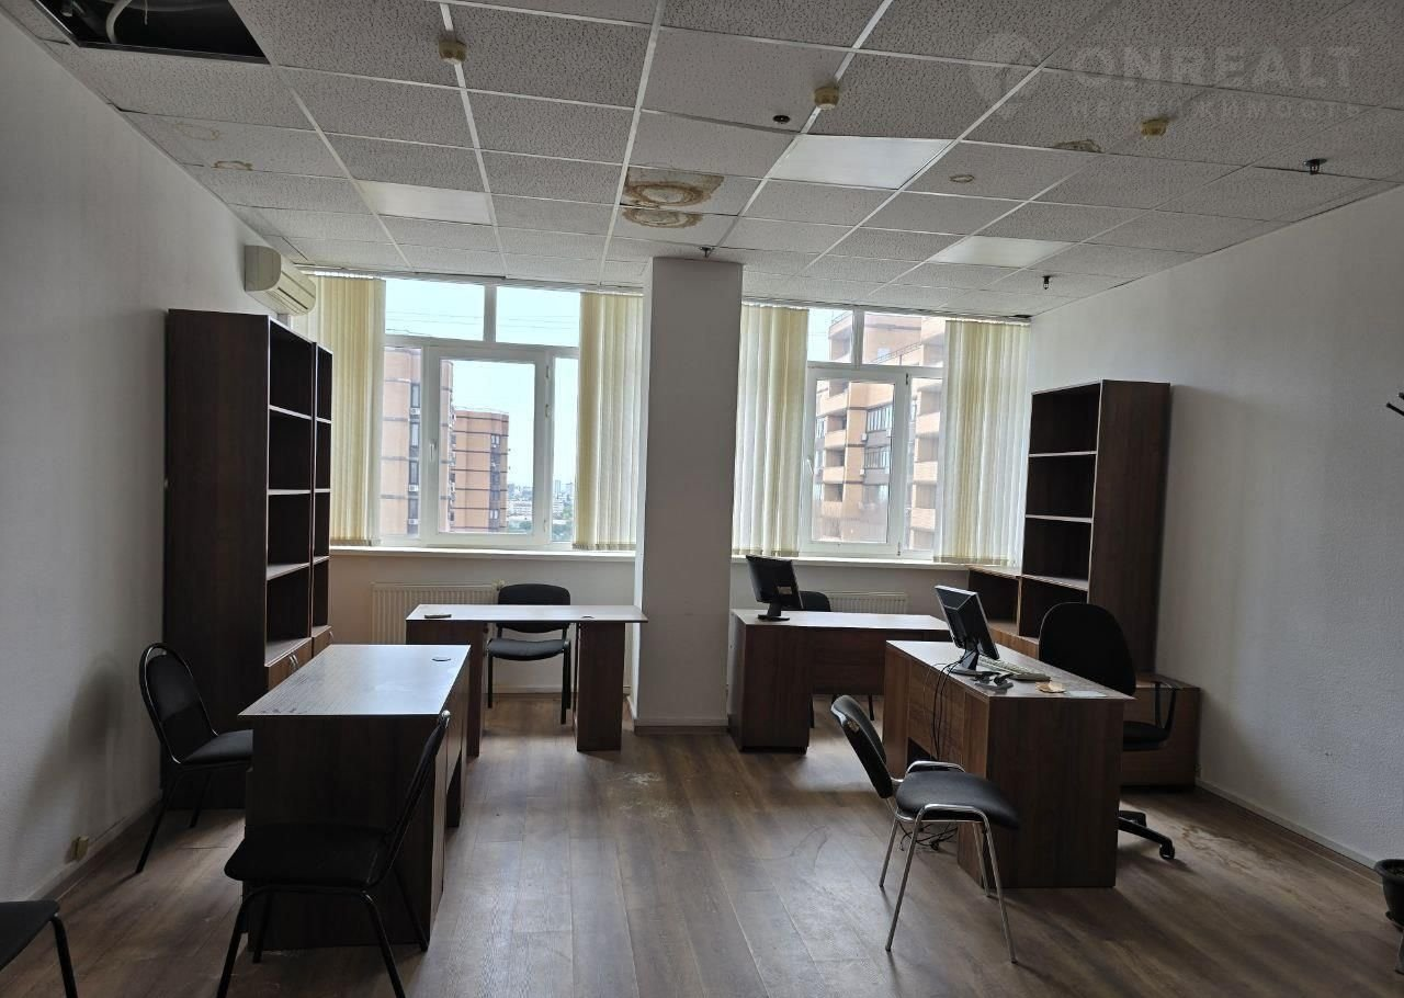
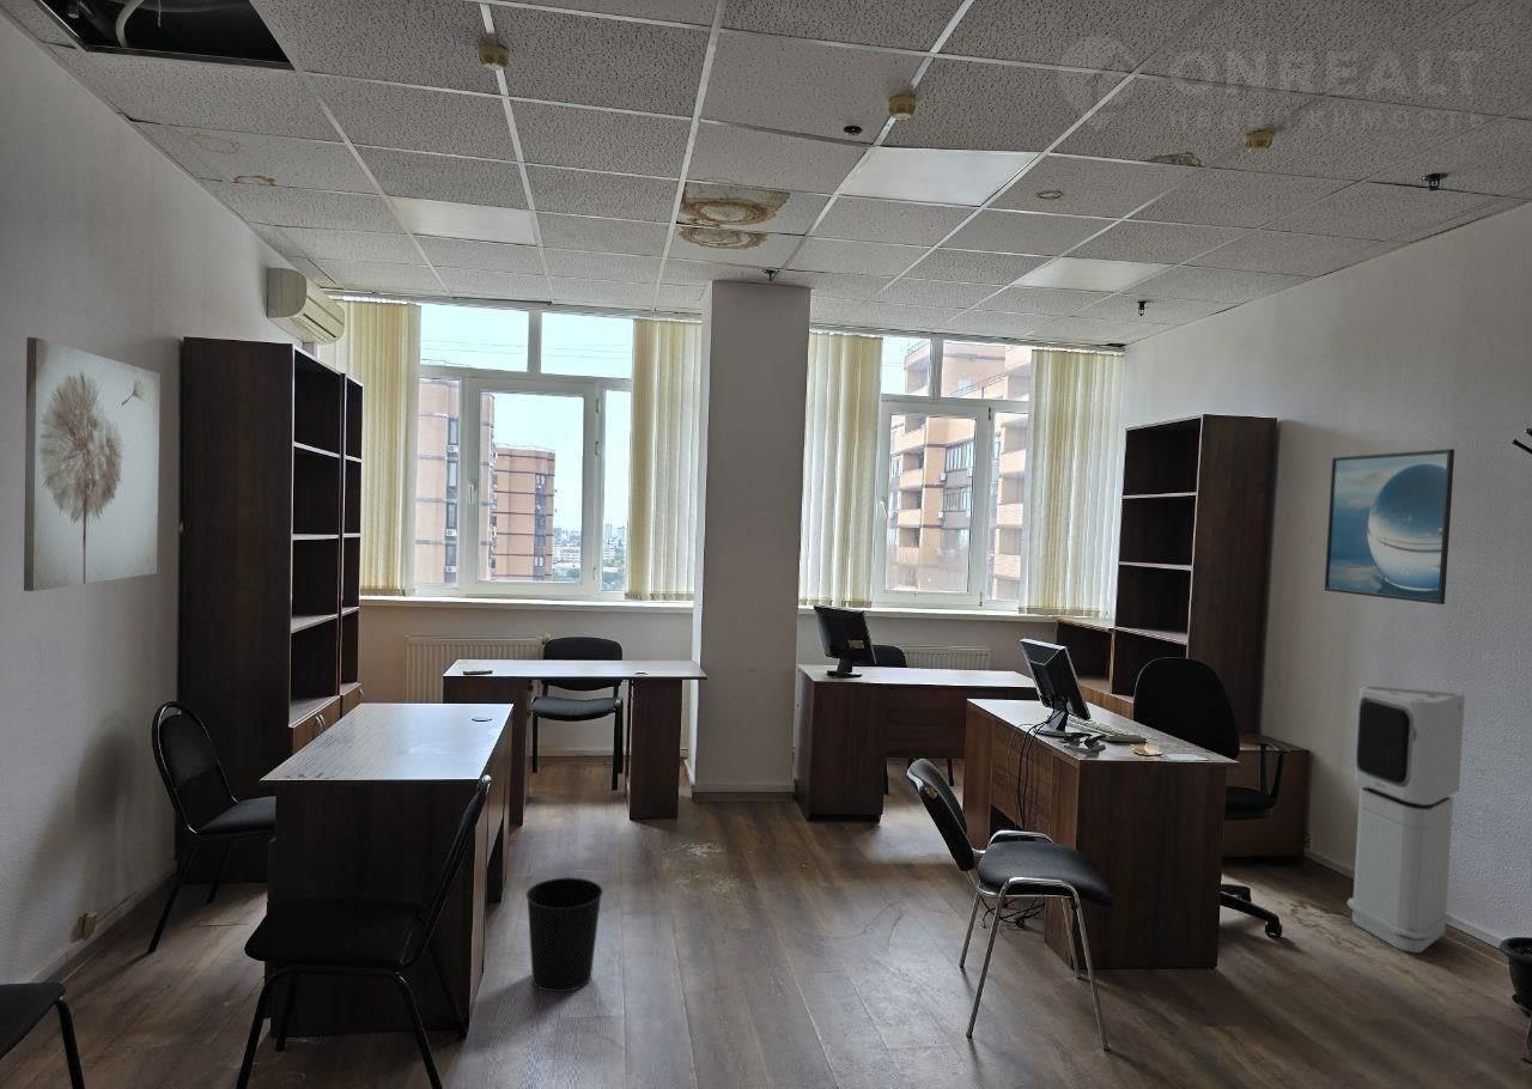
+ wall art (99, 469)
+ wastebasket (563, 935)
+ air purifier (1416, 814)
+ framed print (1384, 525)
